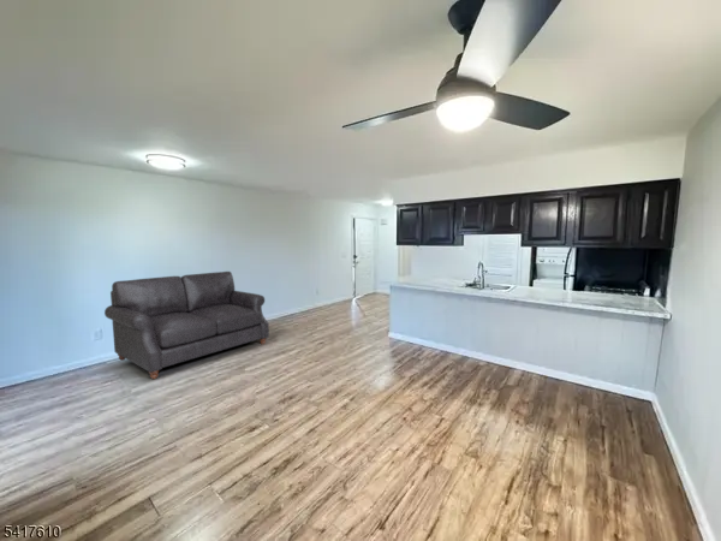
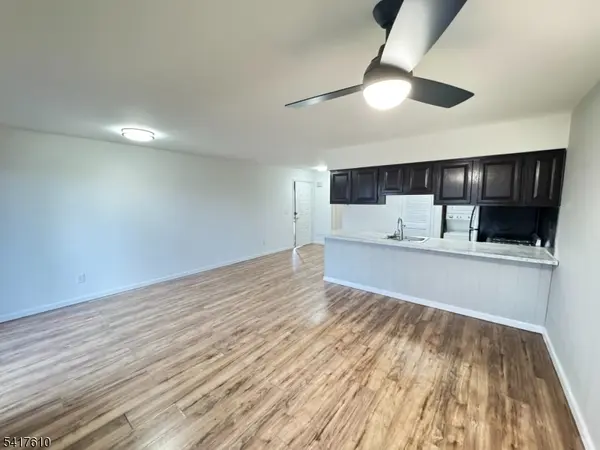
- sofa (196, 314)
